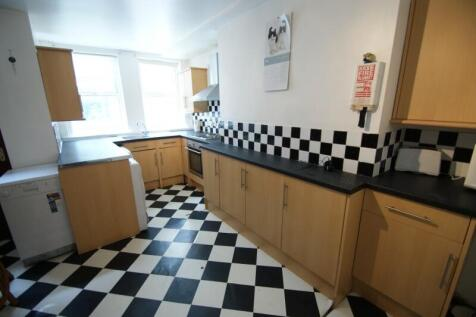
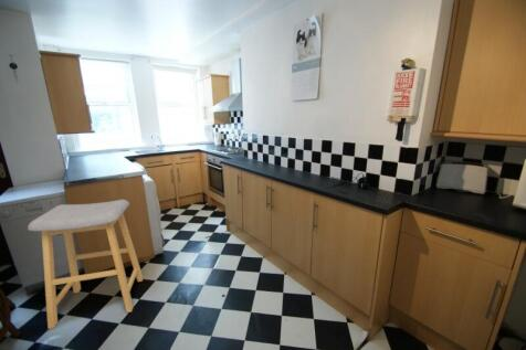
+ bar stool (93, 256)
